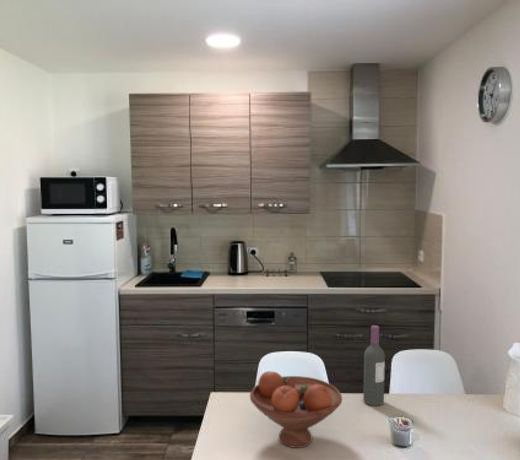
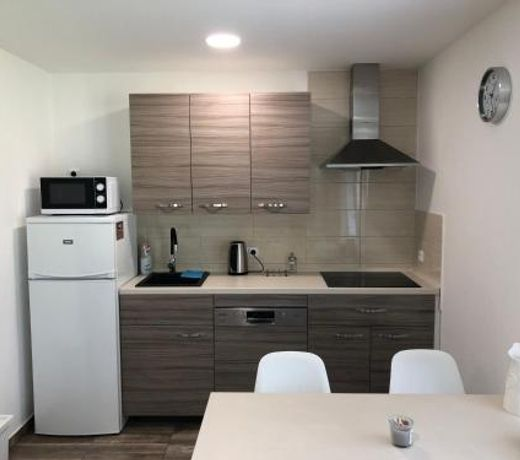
- fruit bowl (295, 407)
- wine bottle (374, 364)
